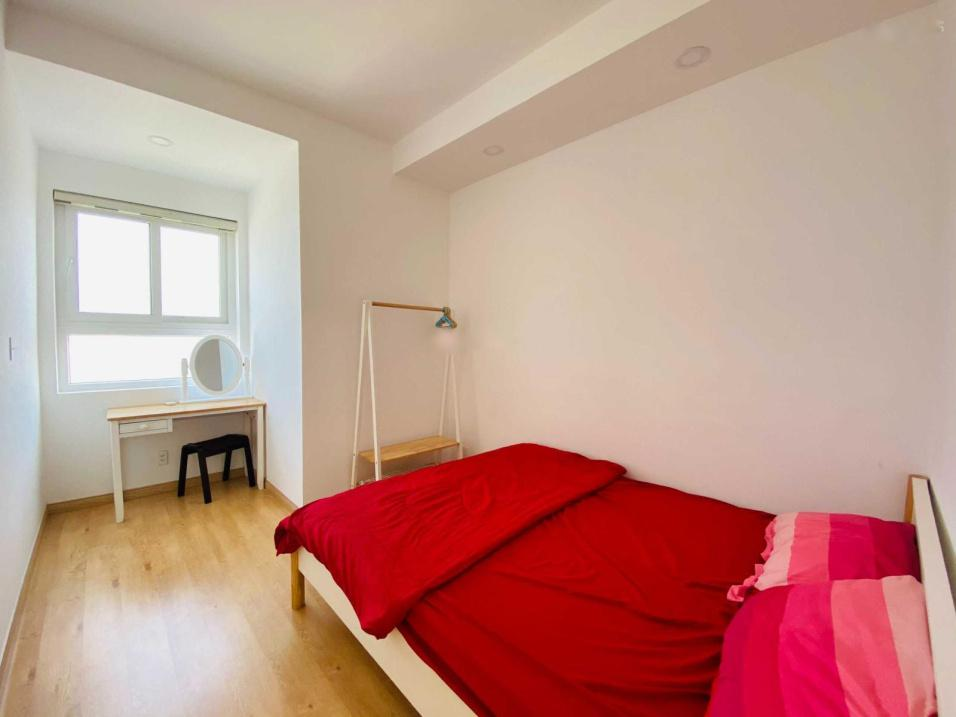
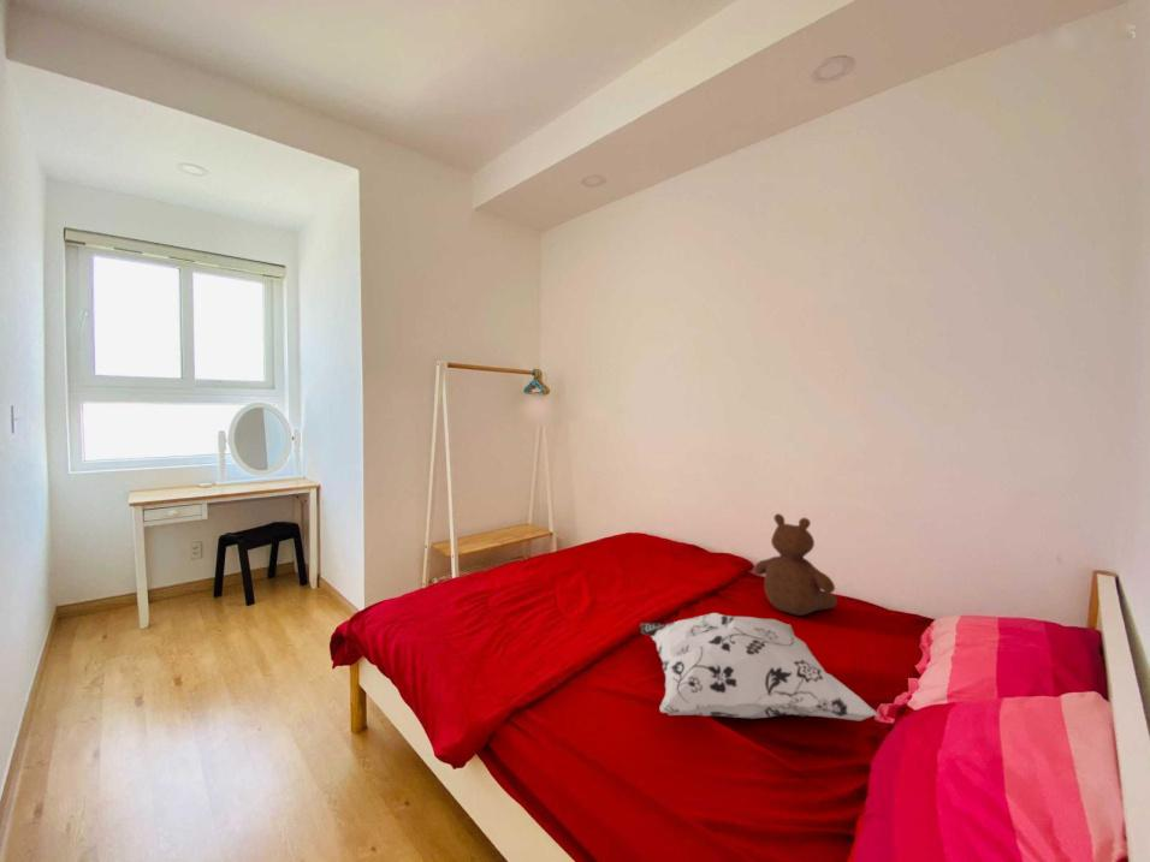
+ decorative pillow (736, 660)
+ teddy bear (799, 561)
